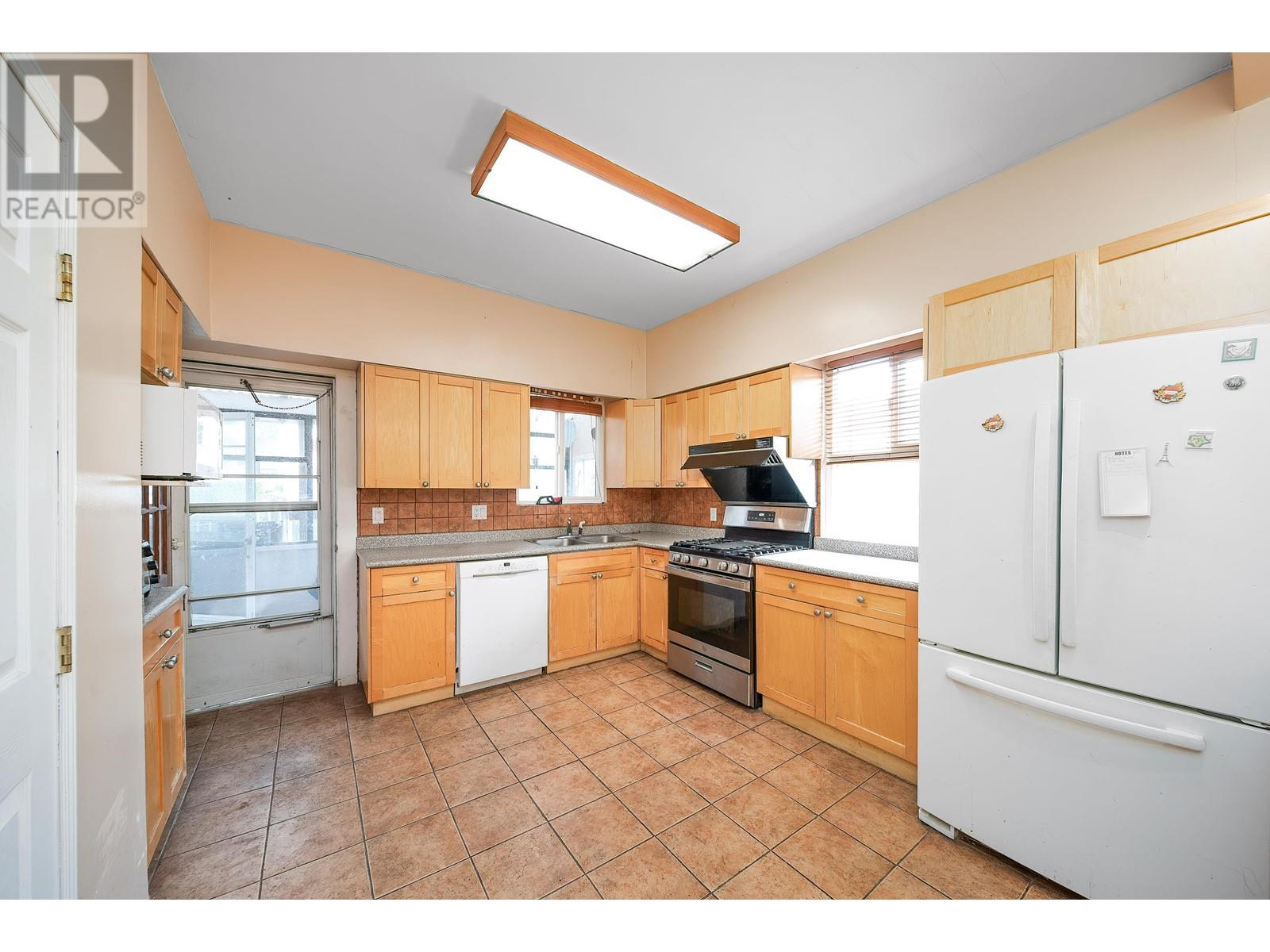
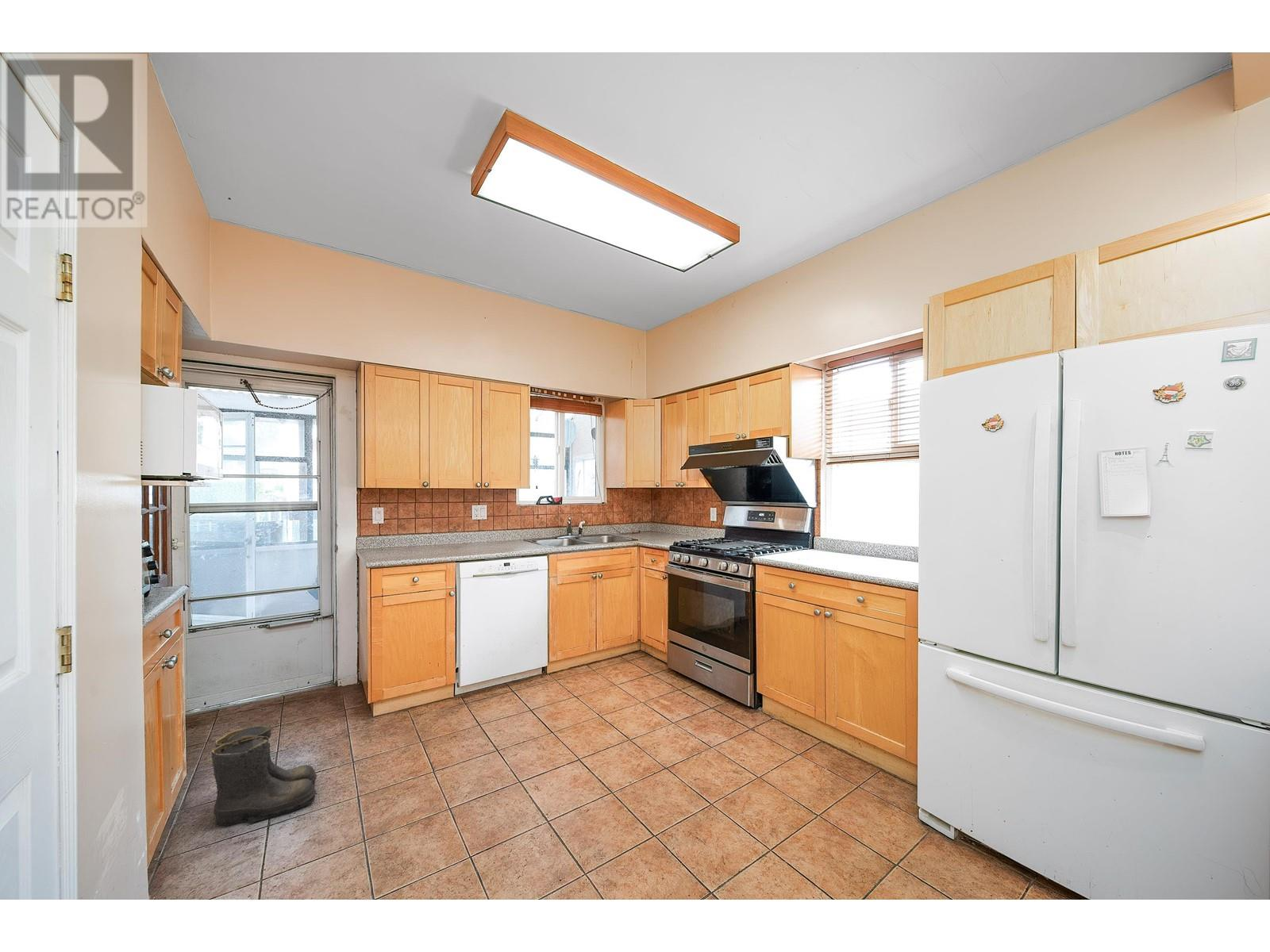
+ boots (267, 767)
